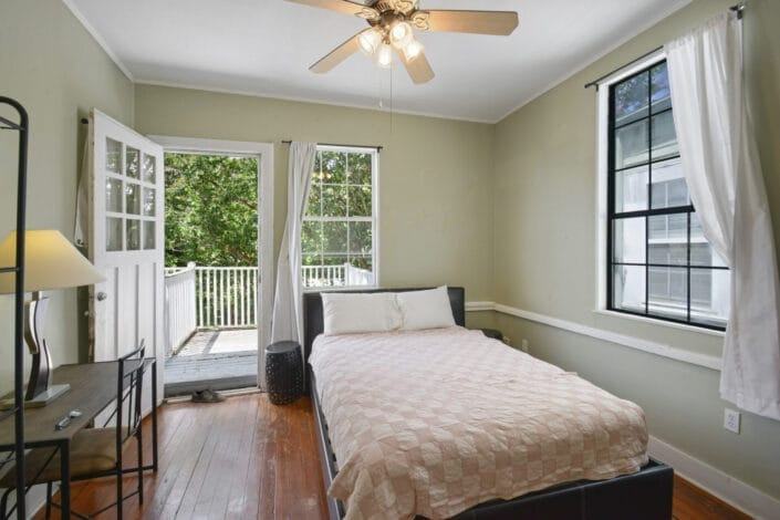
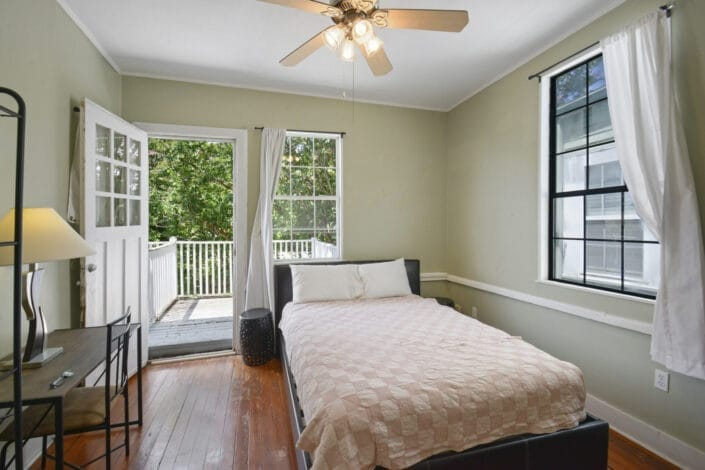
- shoe (208, 393)
